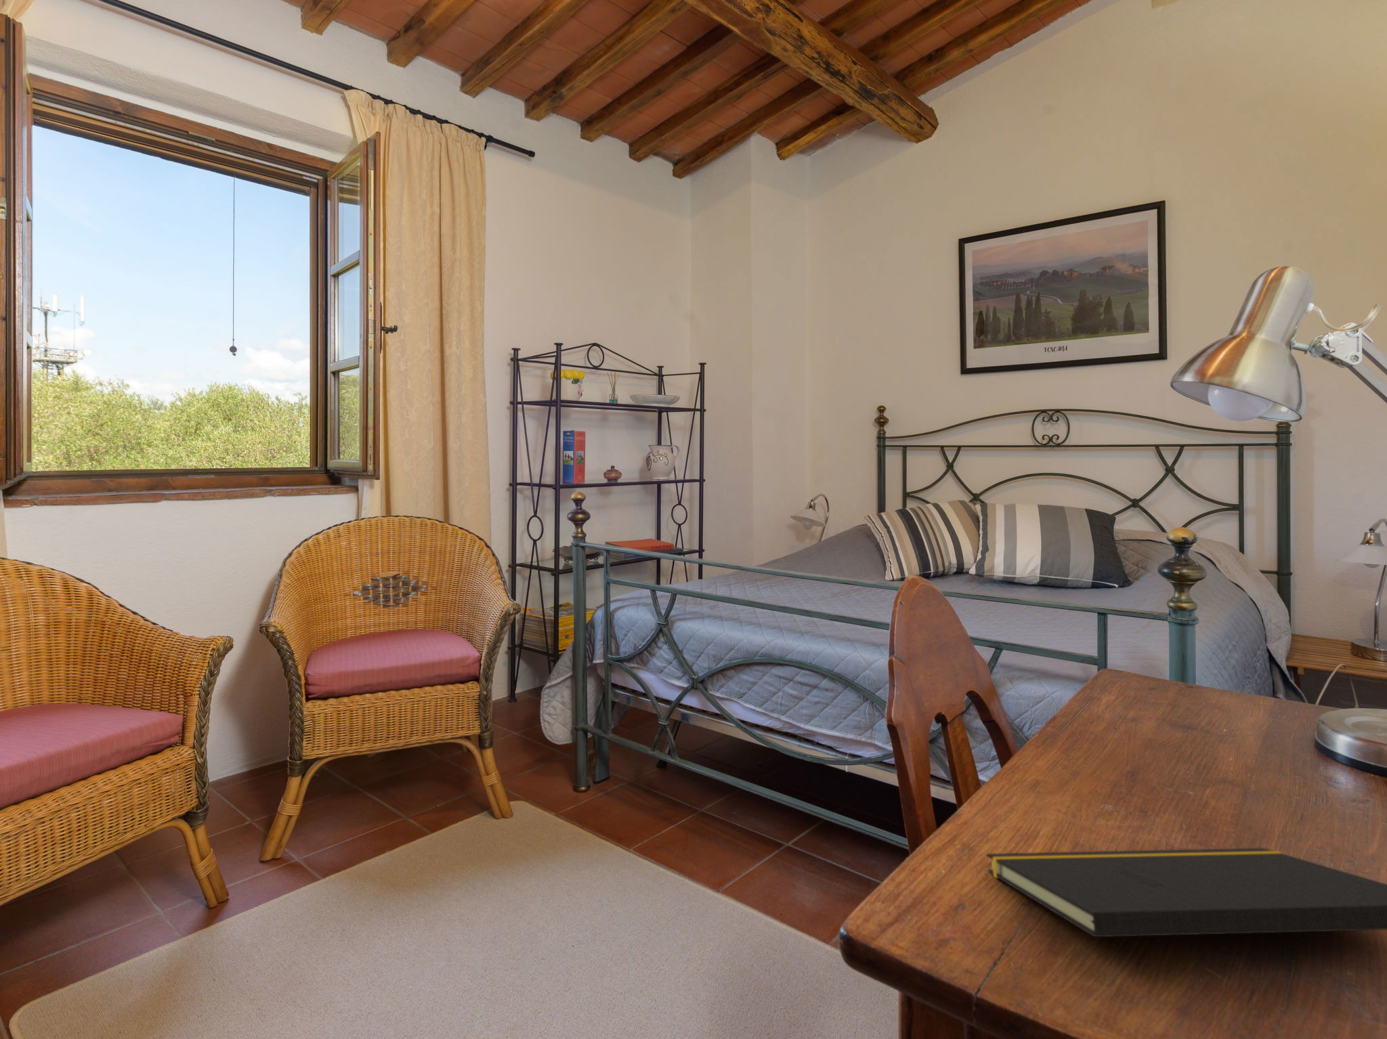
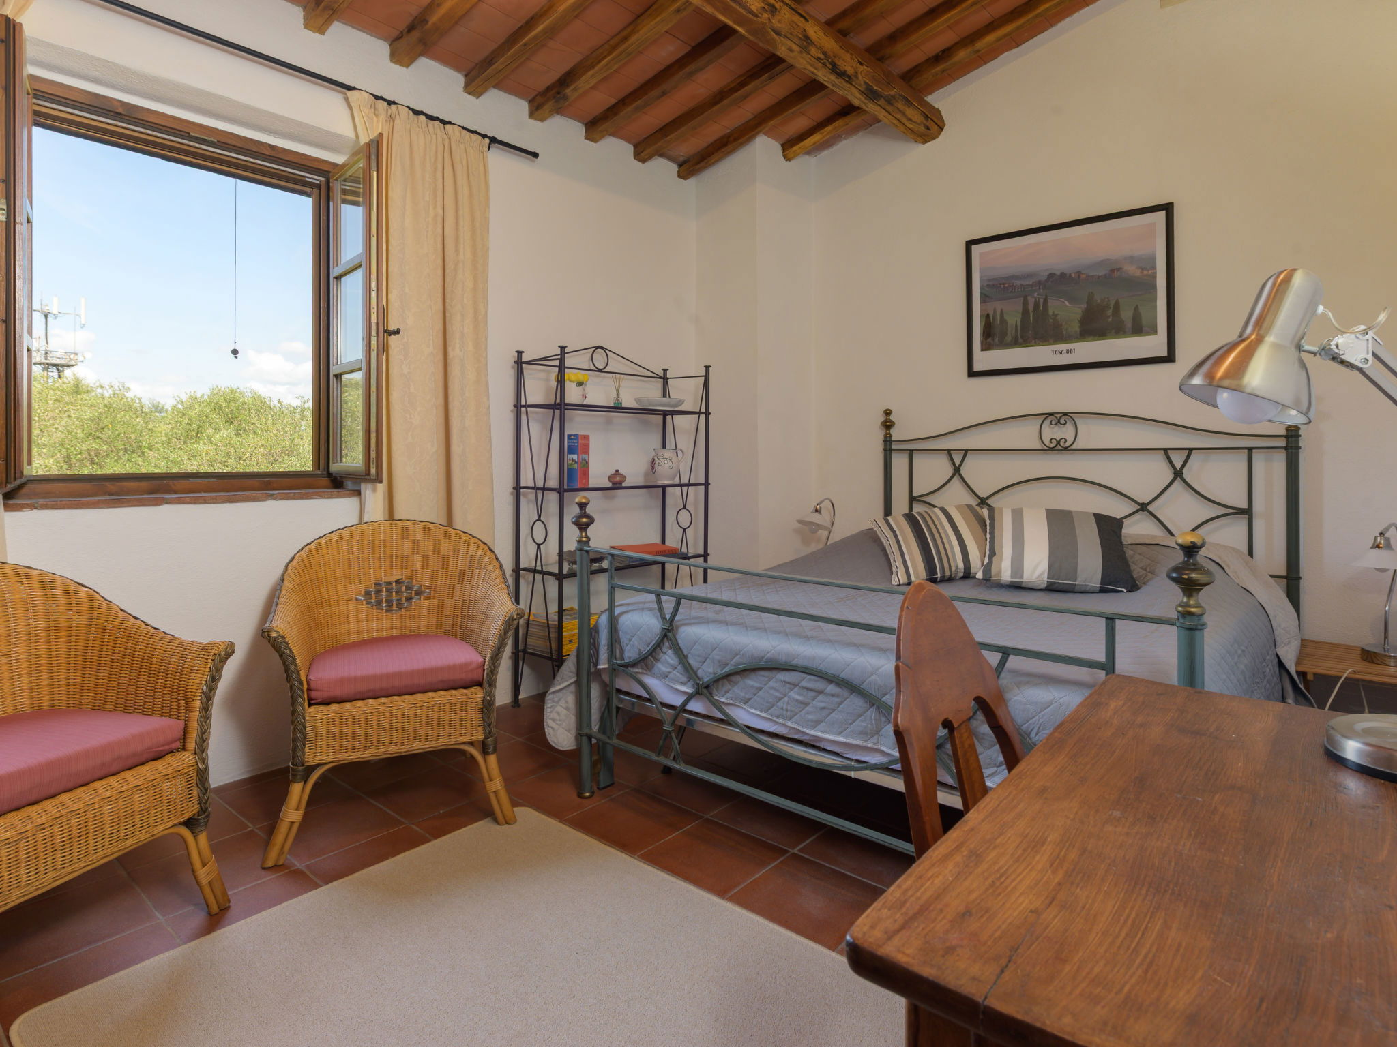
- notepad (1192, 886)
